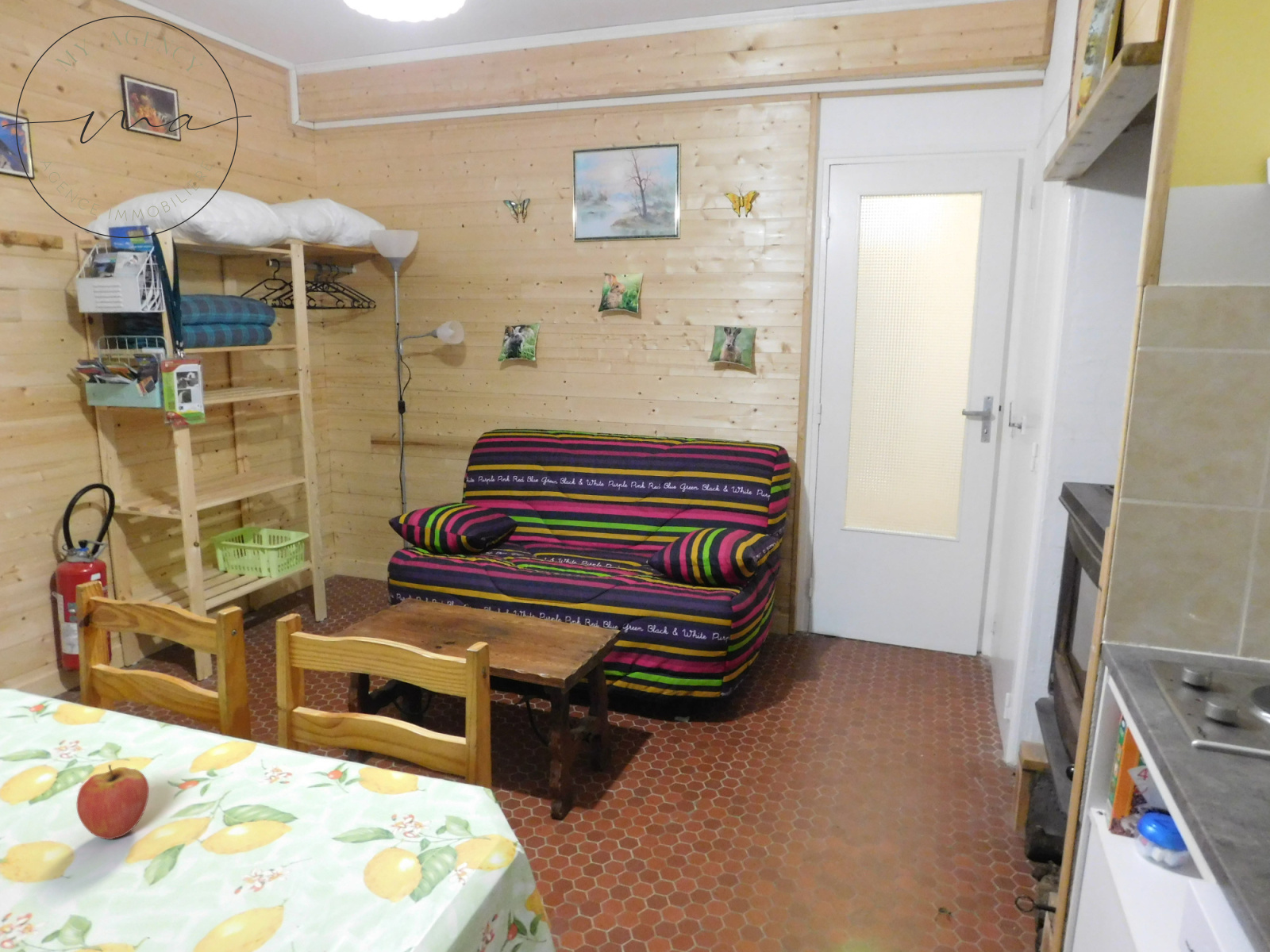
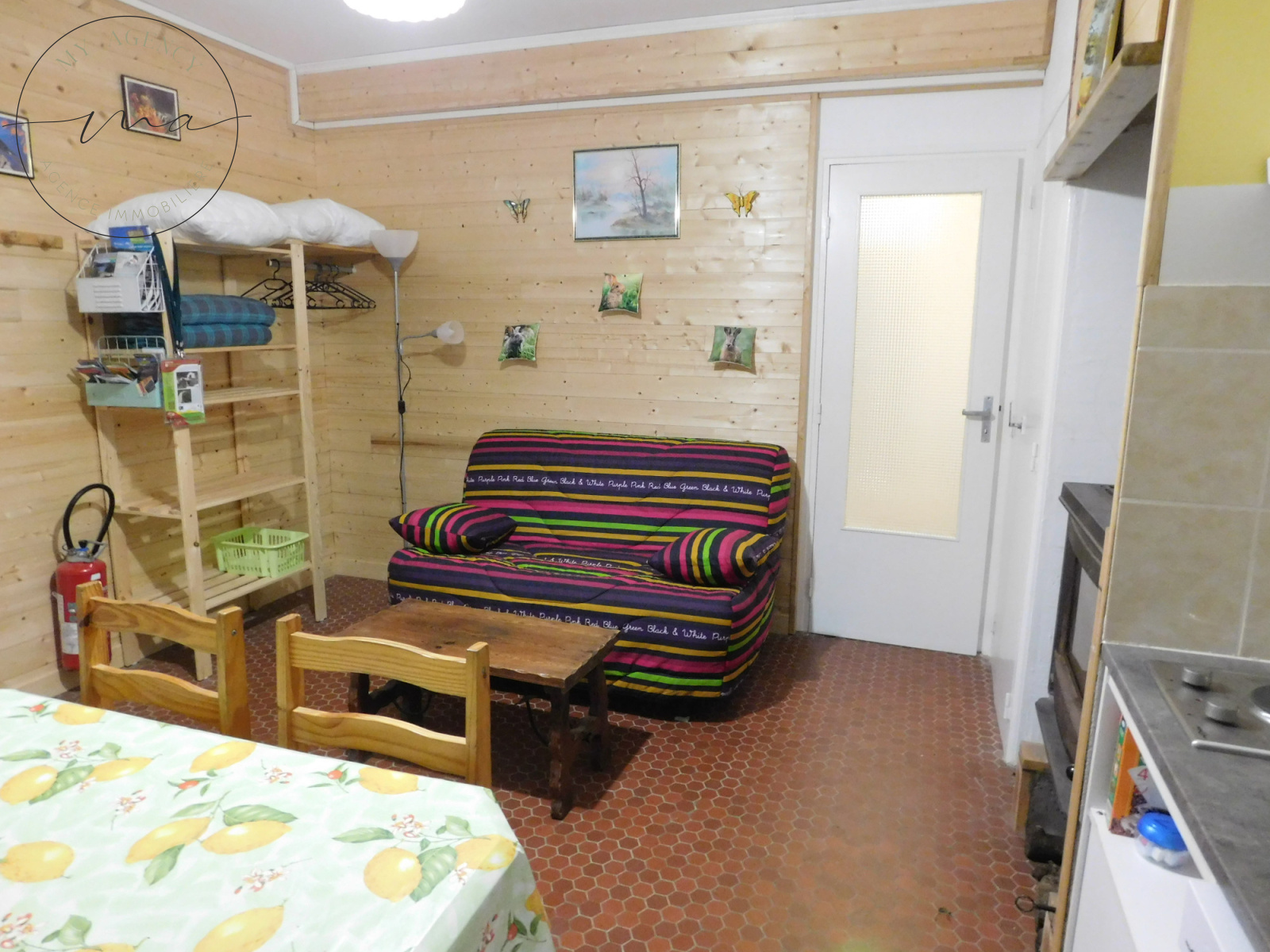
- fruit (114, 797)
